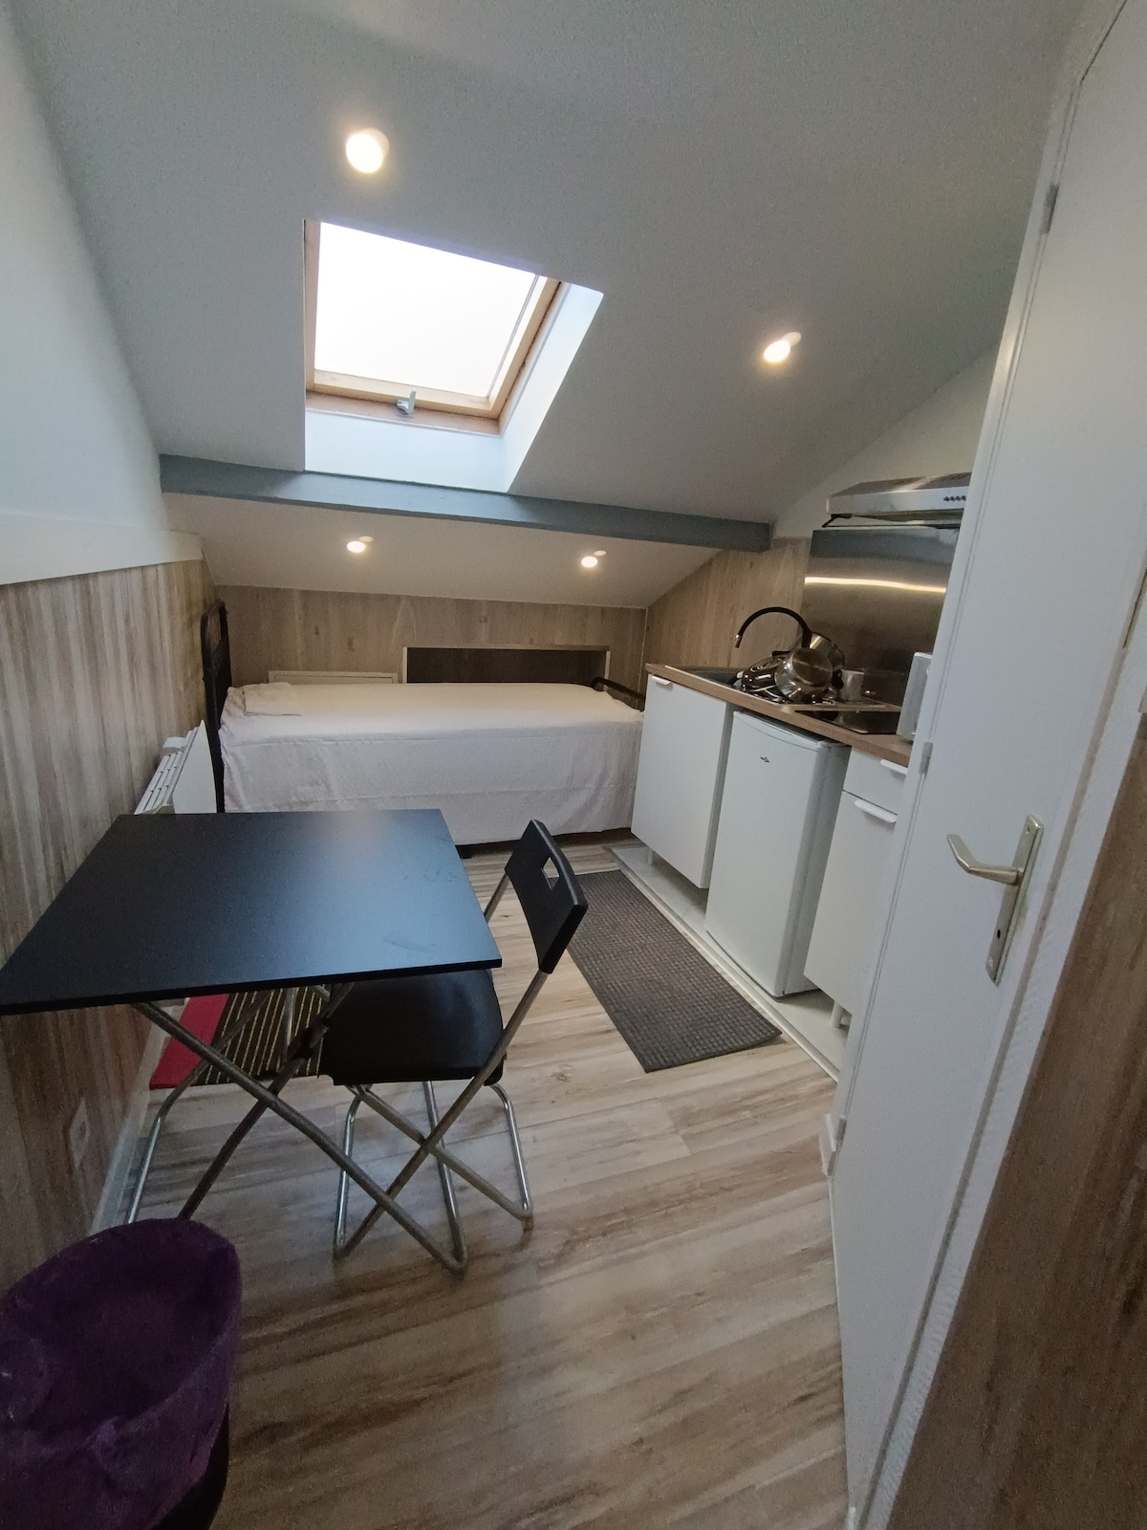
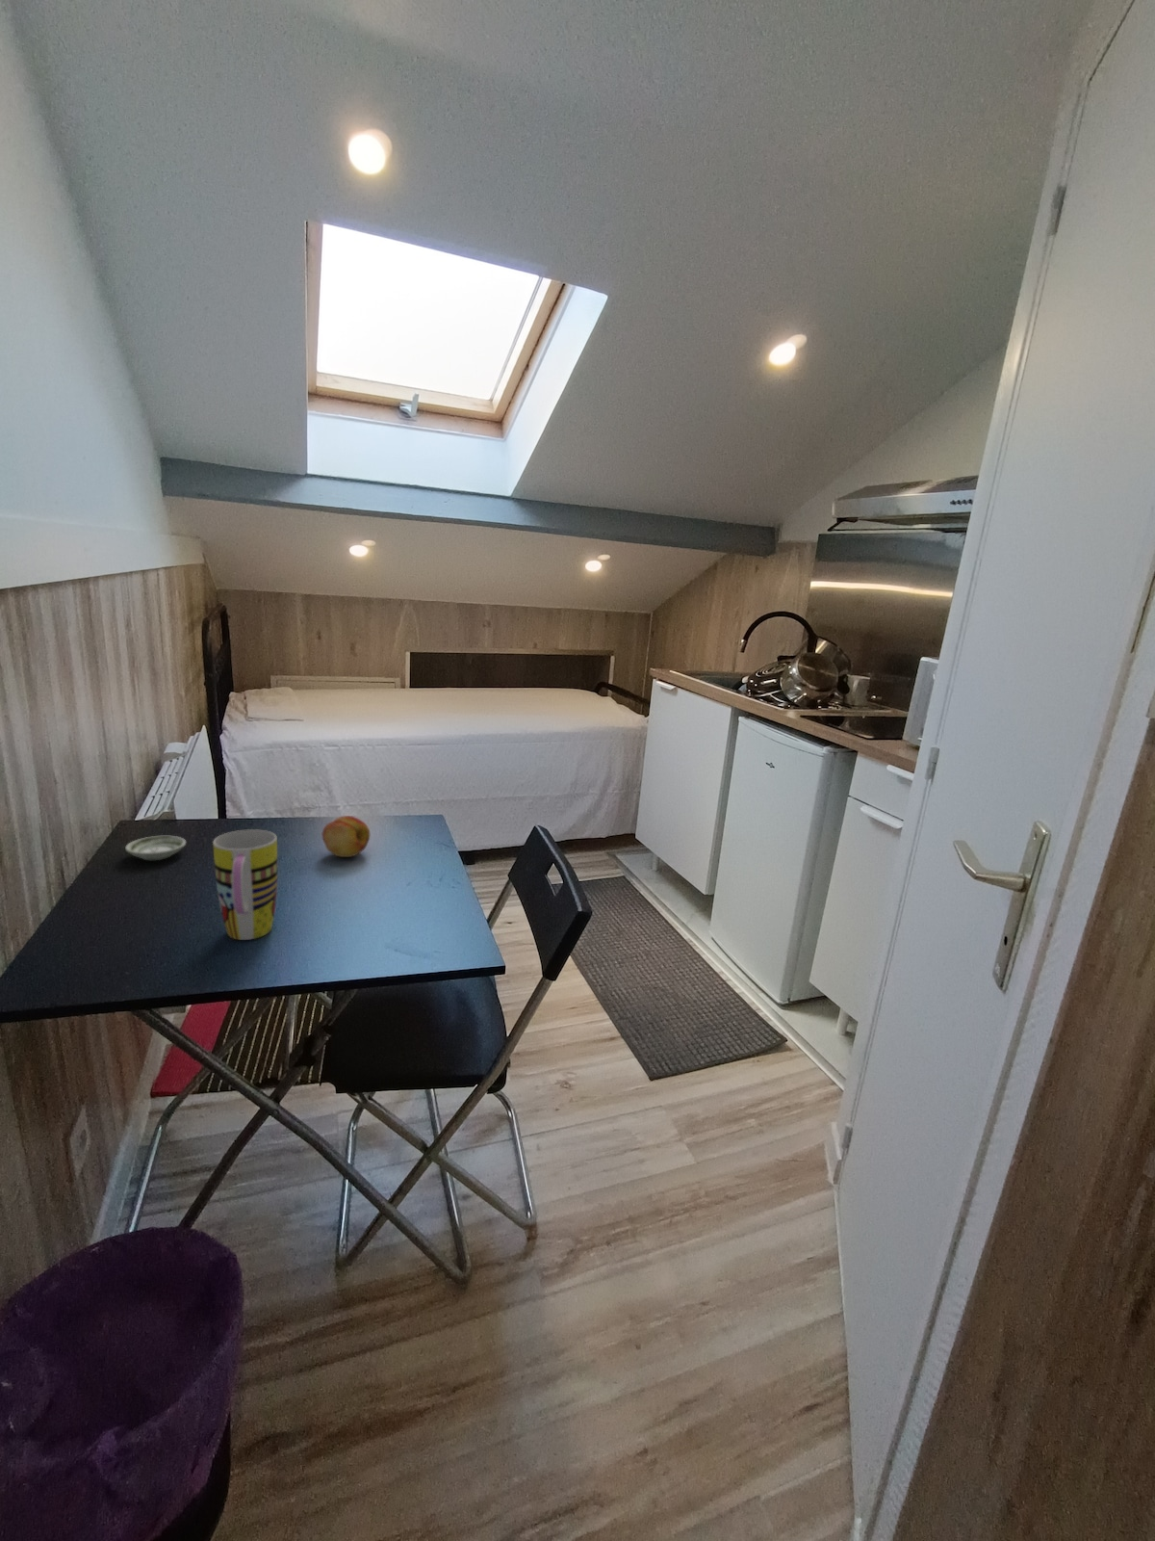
+ mug (245, 891)
+ saucer (157, 849)
+ fruit (347, 835)
